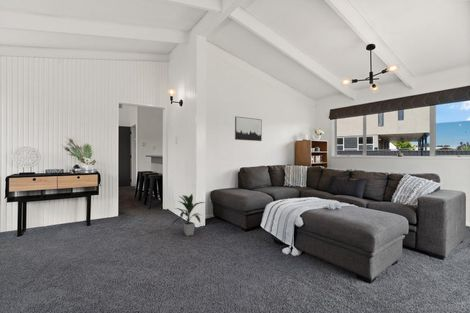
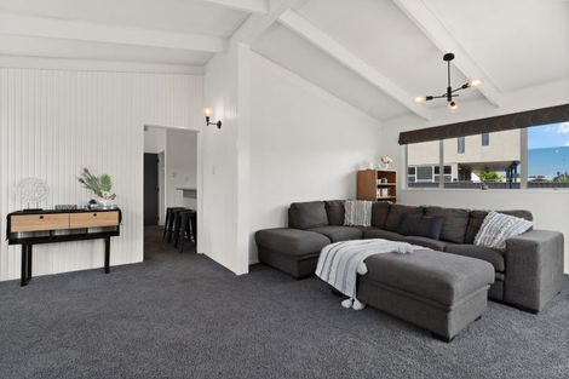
- indoor plant (187, 213)
- wall art (248, 129)
